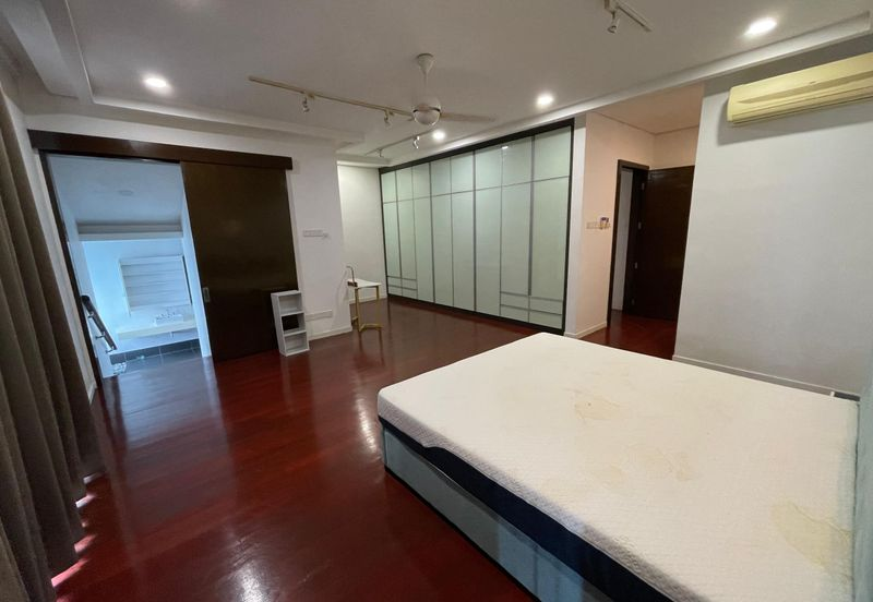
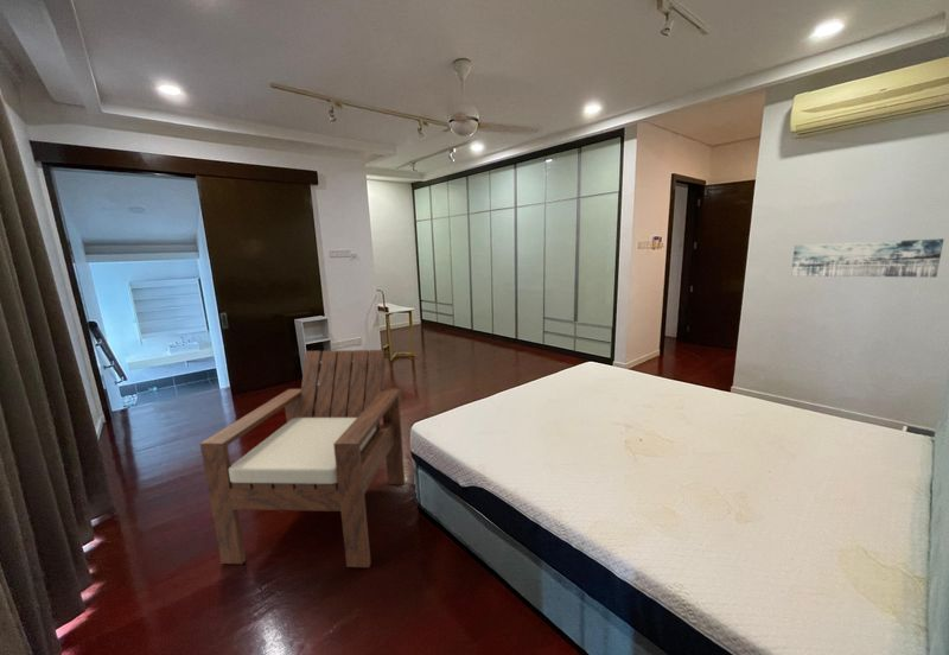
+ chair (324, 440)
+ wall art (859, 259)
